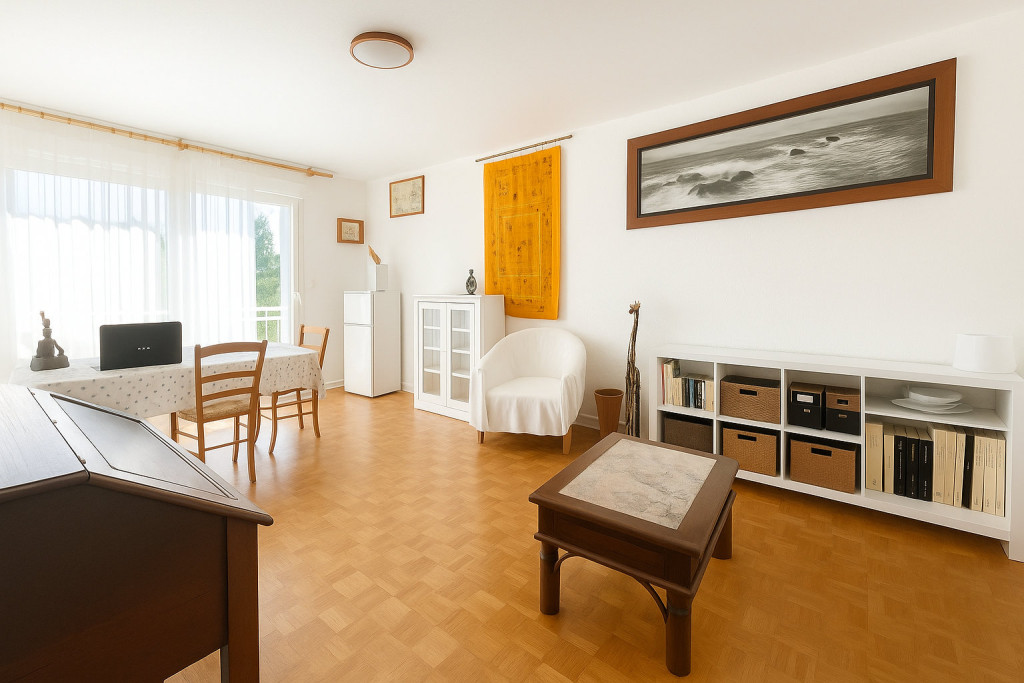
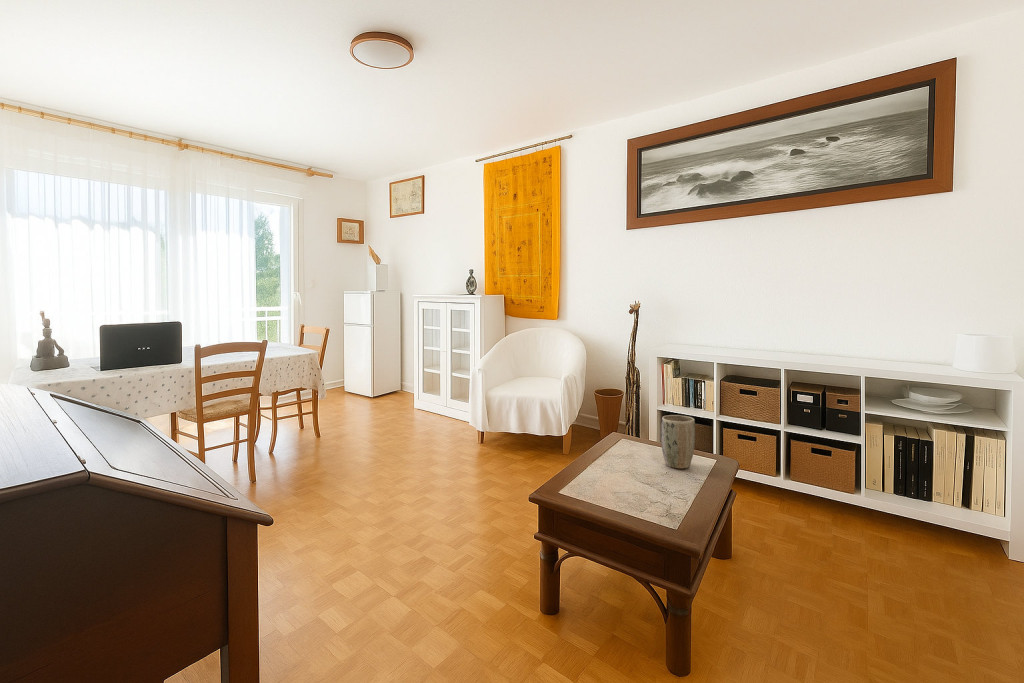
+ plant pot (677, 441)
